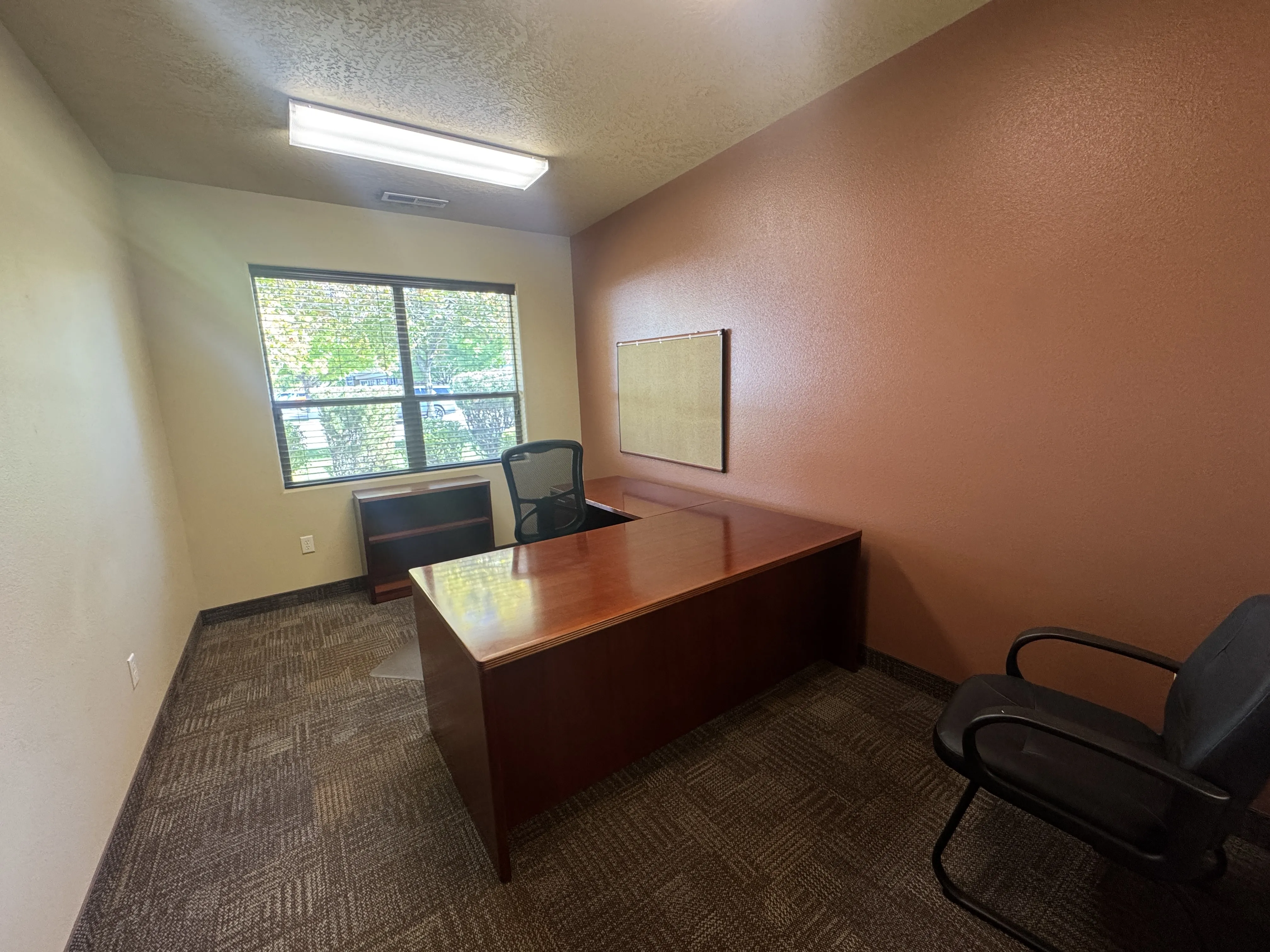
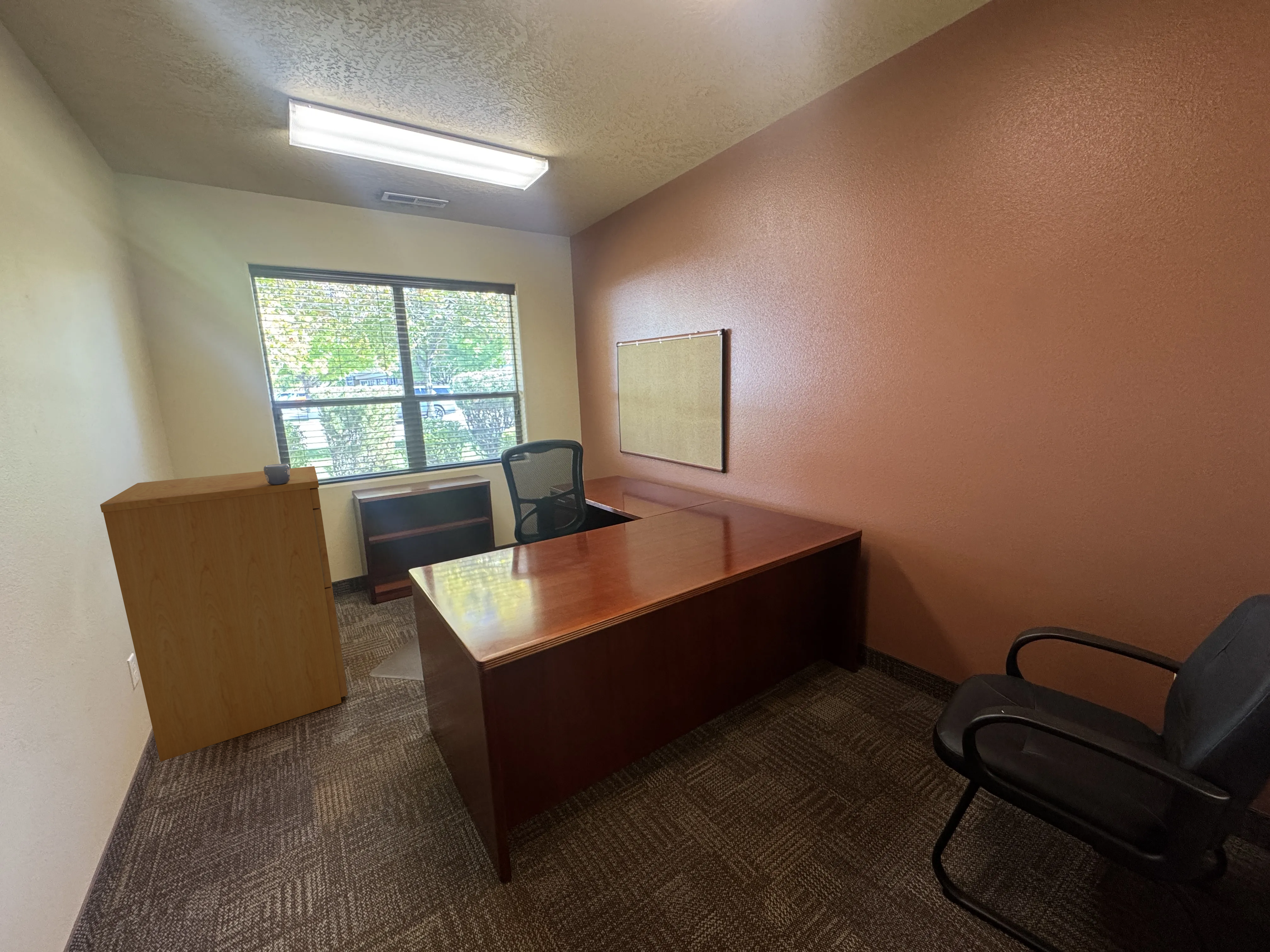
+ mug (278, 473)
+ filing cabinet (247, 595)
